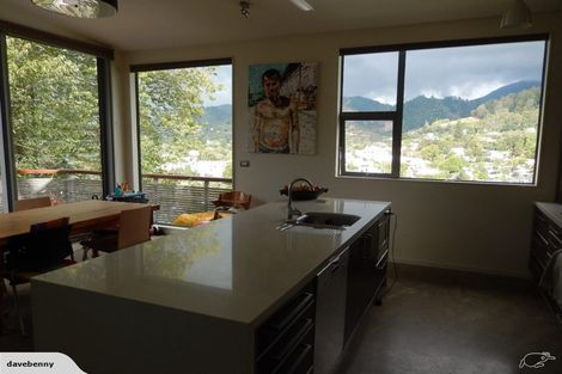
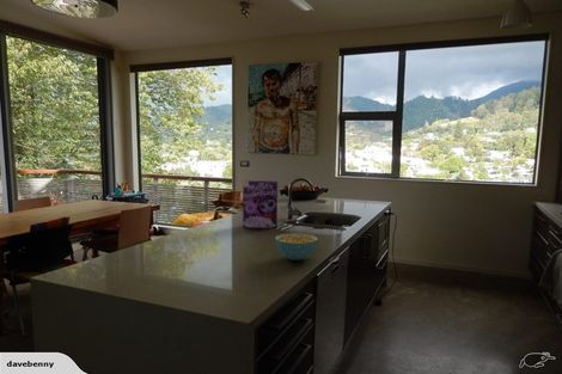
+ cereal box (259, 203)
+ cereal bowl (295, 247)
